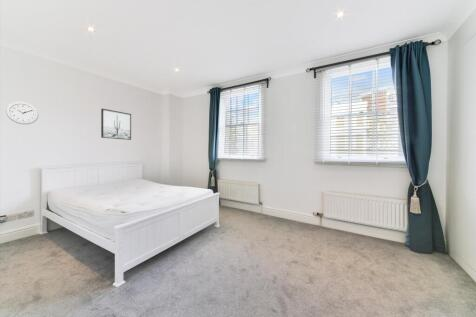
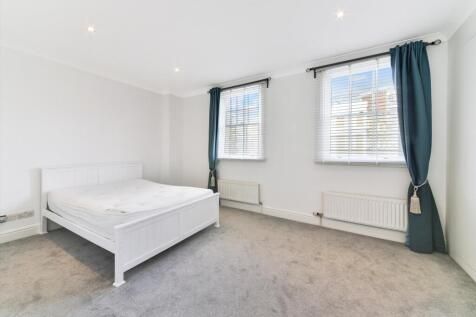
- wall clock (23, 113)
- wall art (117, 125)
